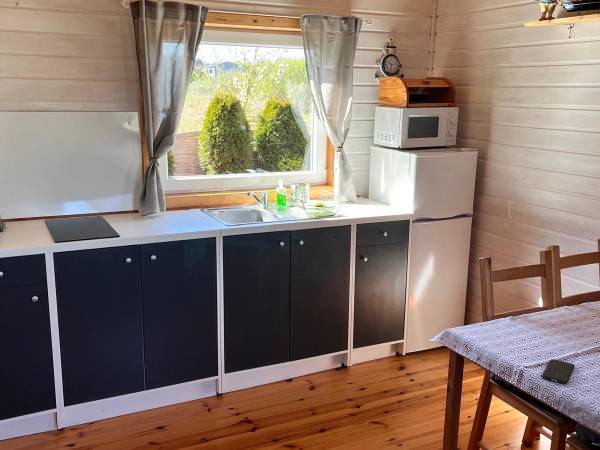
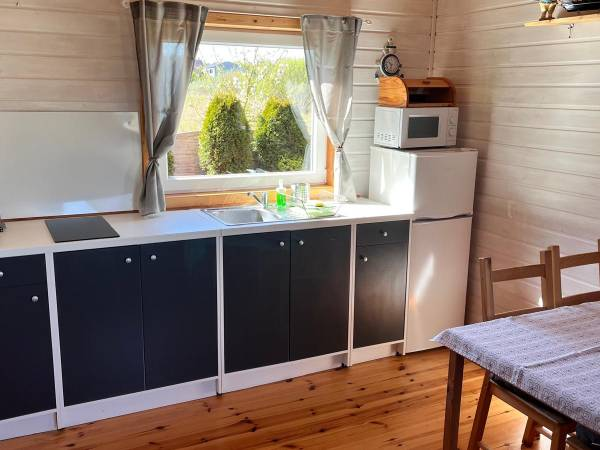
- smartphone (558, 371)
